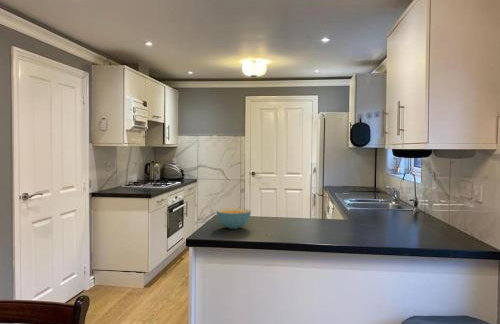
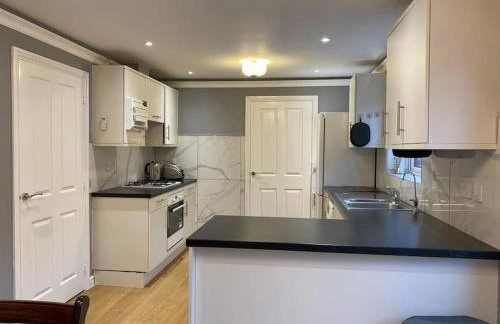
- cereal bowl (233, 219)
